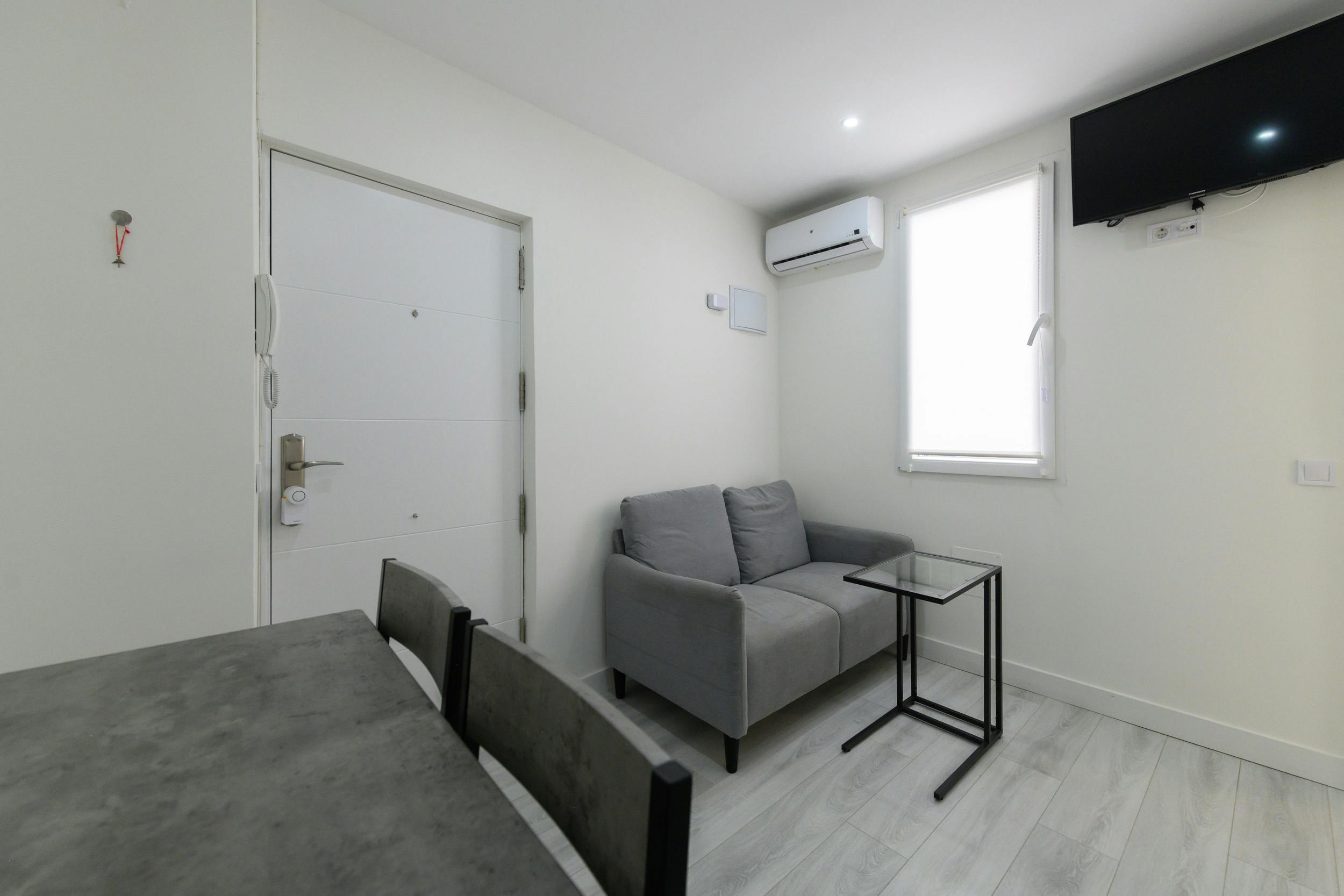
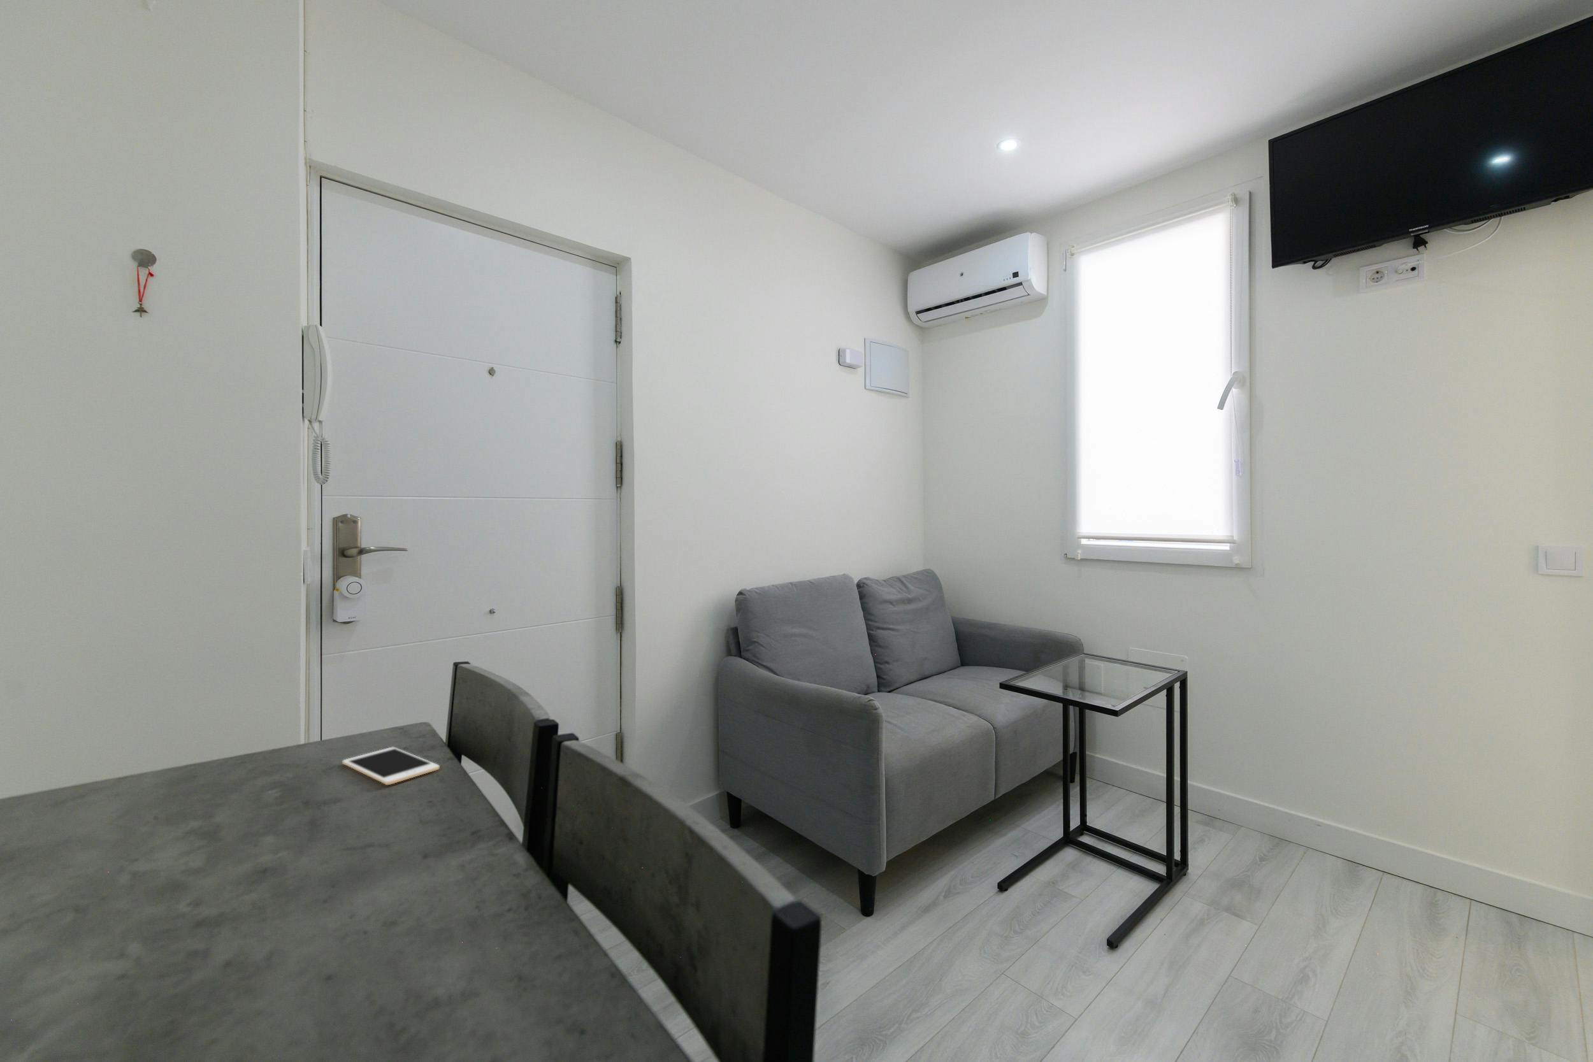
+ cell phone (390, 764)
